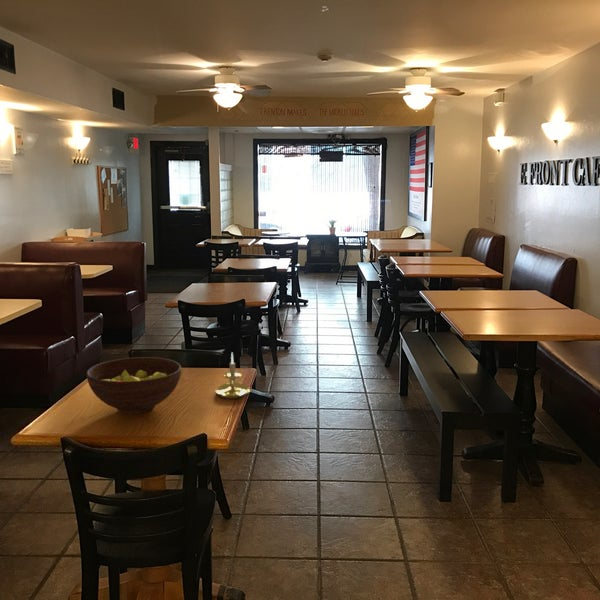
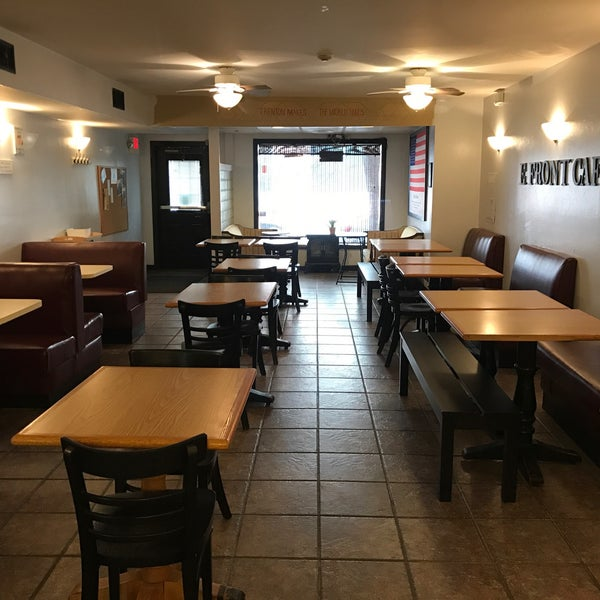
- fruit bowl (135, 389)
- candle holder (232, 373)
